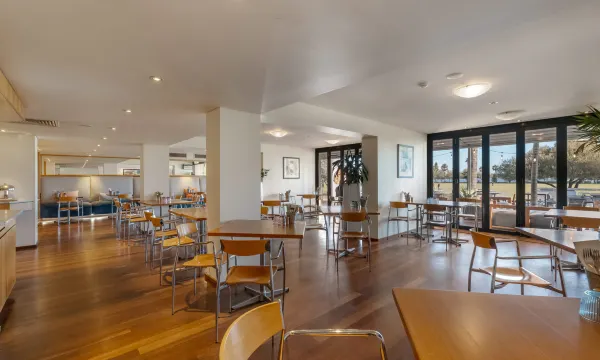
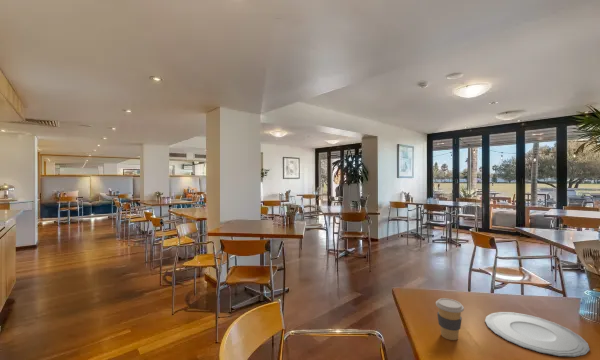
+ plate (532, 331)
+ coffee cup (449, 319)
